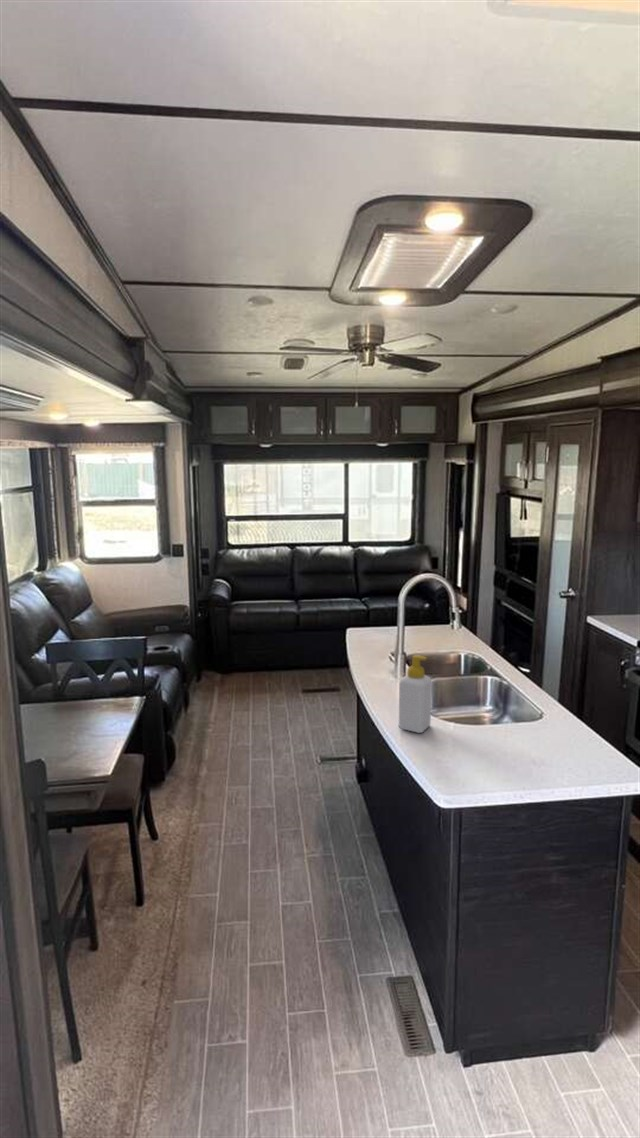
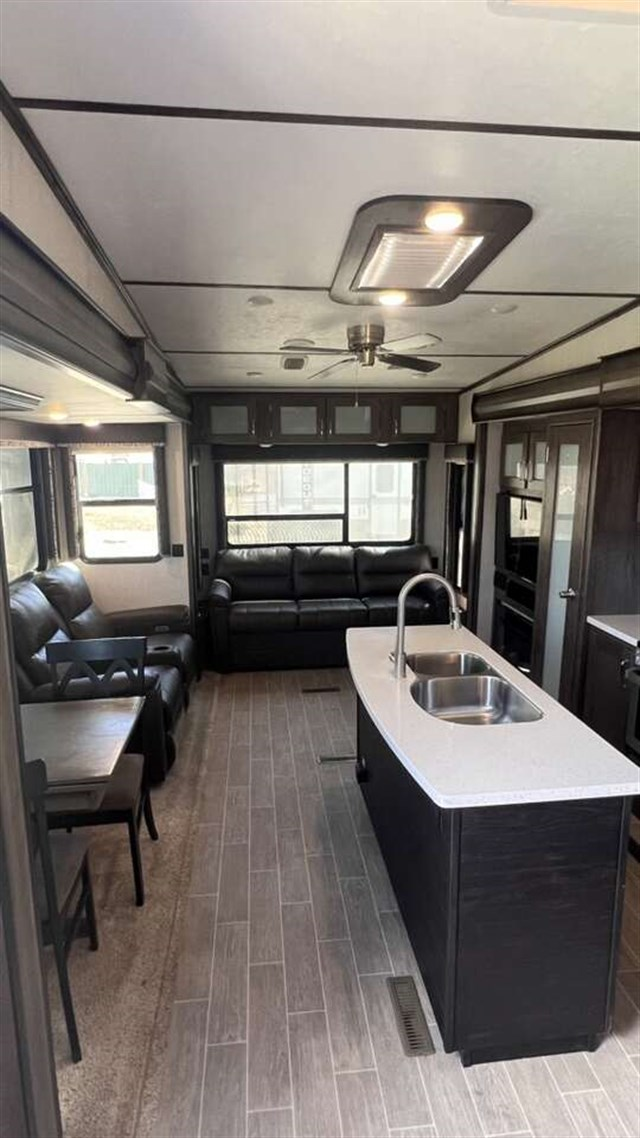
- soap bottle (415, 691)
